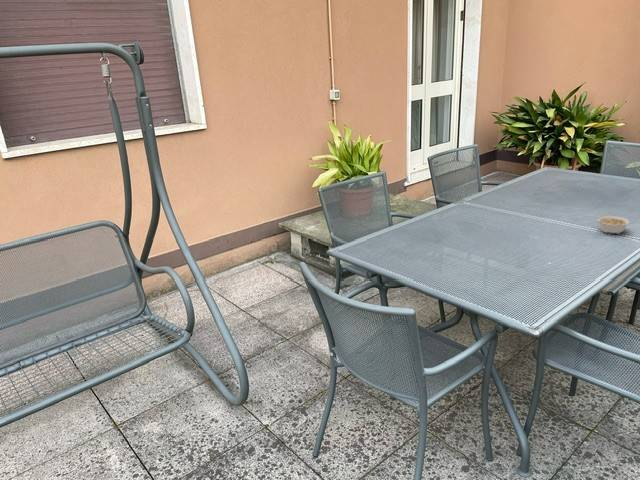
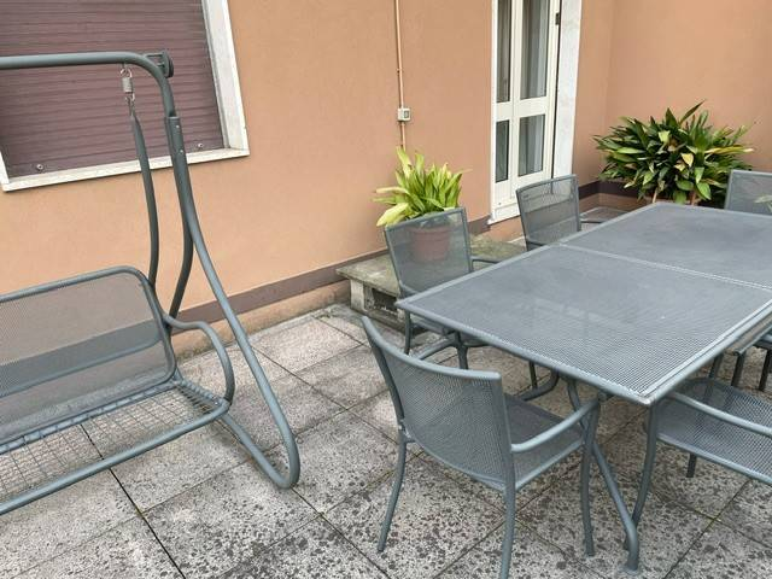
- legume (612, 224)
